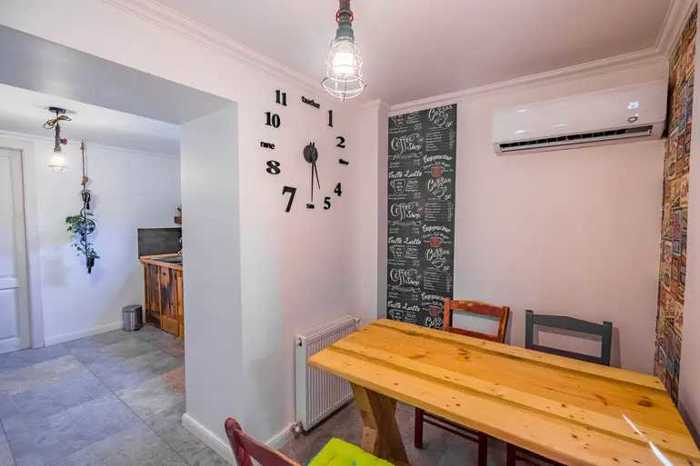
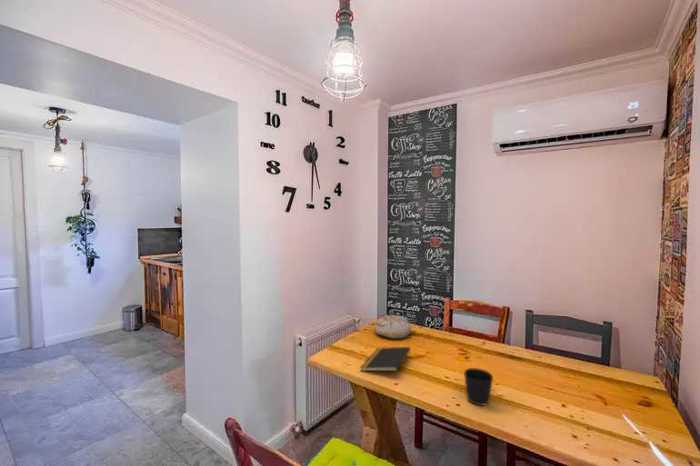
+ notepad (386, 358)
+ cup (478, 385)
+ bread (392, 324)
